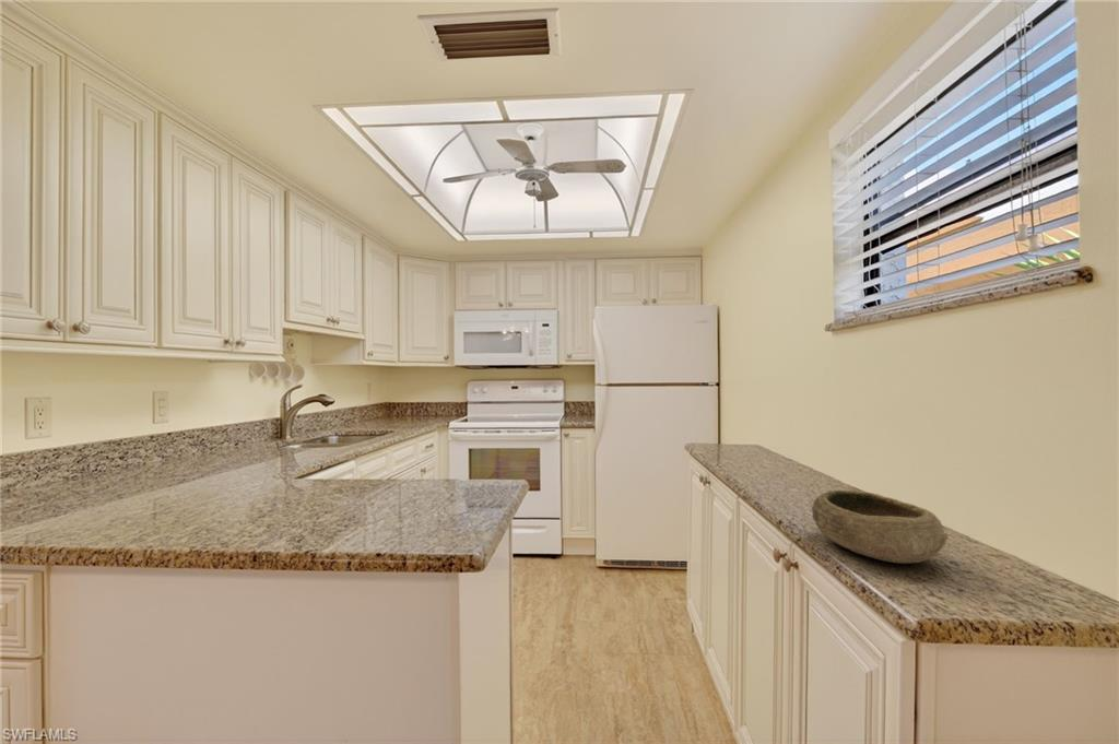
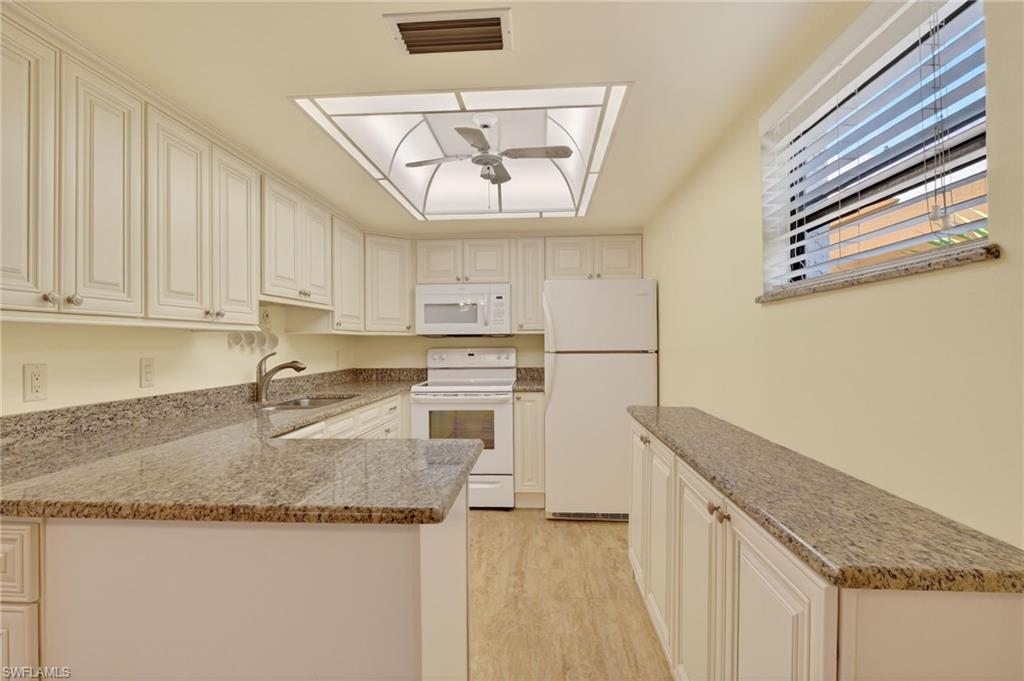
- bowl (875, 525)
